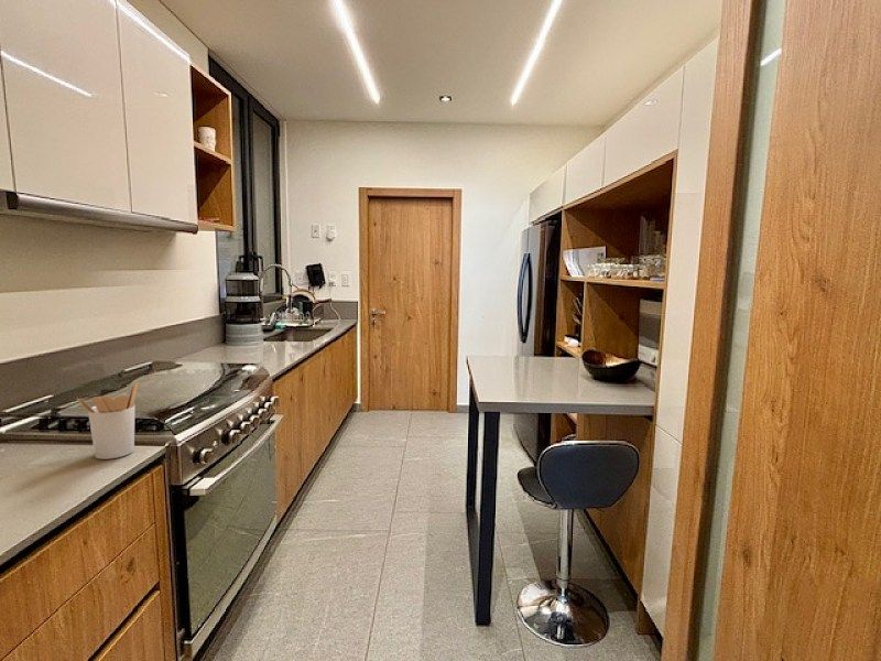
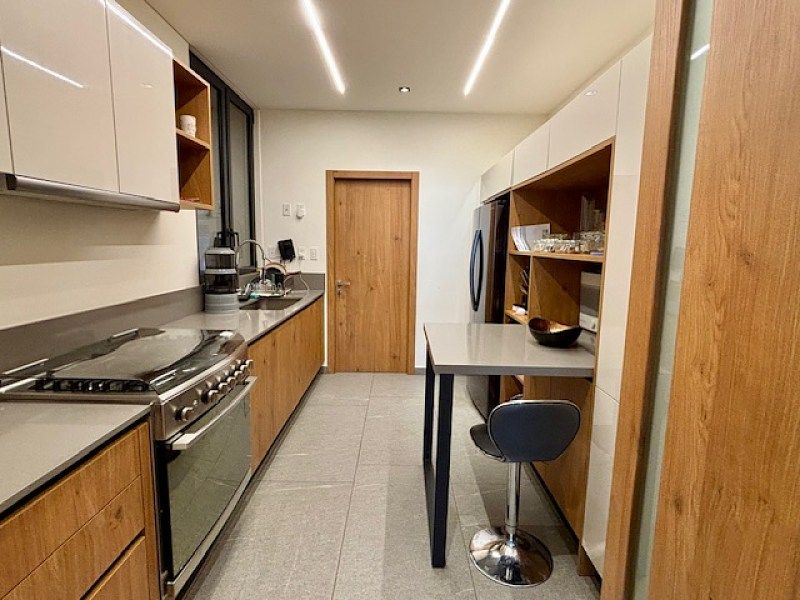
- utensil holder (112, 421)
